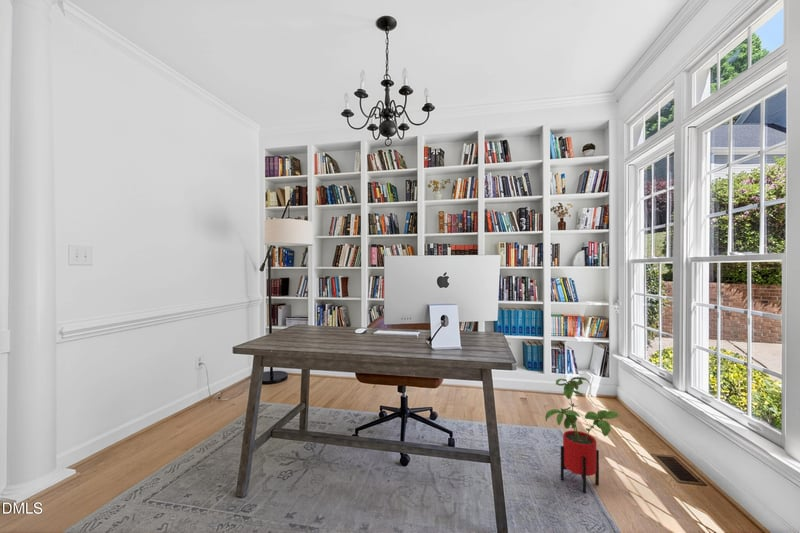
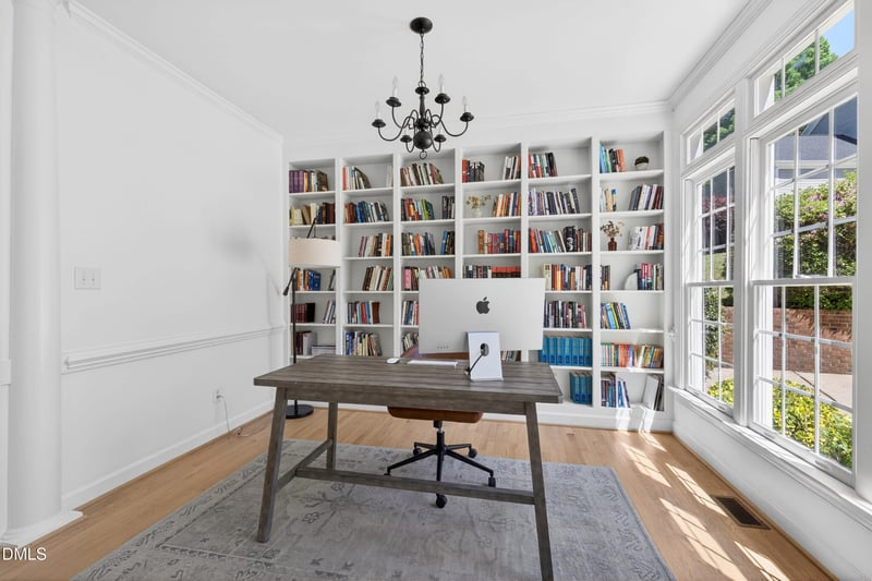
- house plant (579, 431)
